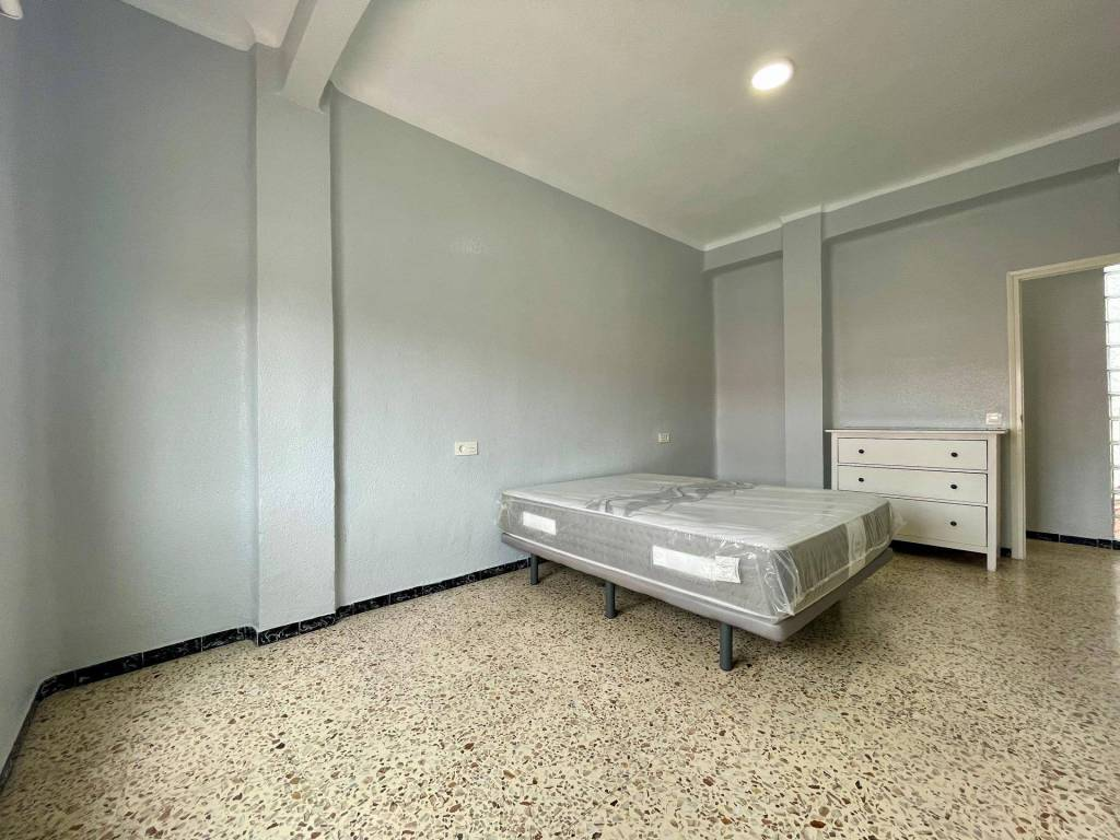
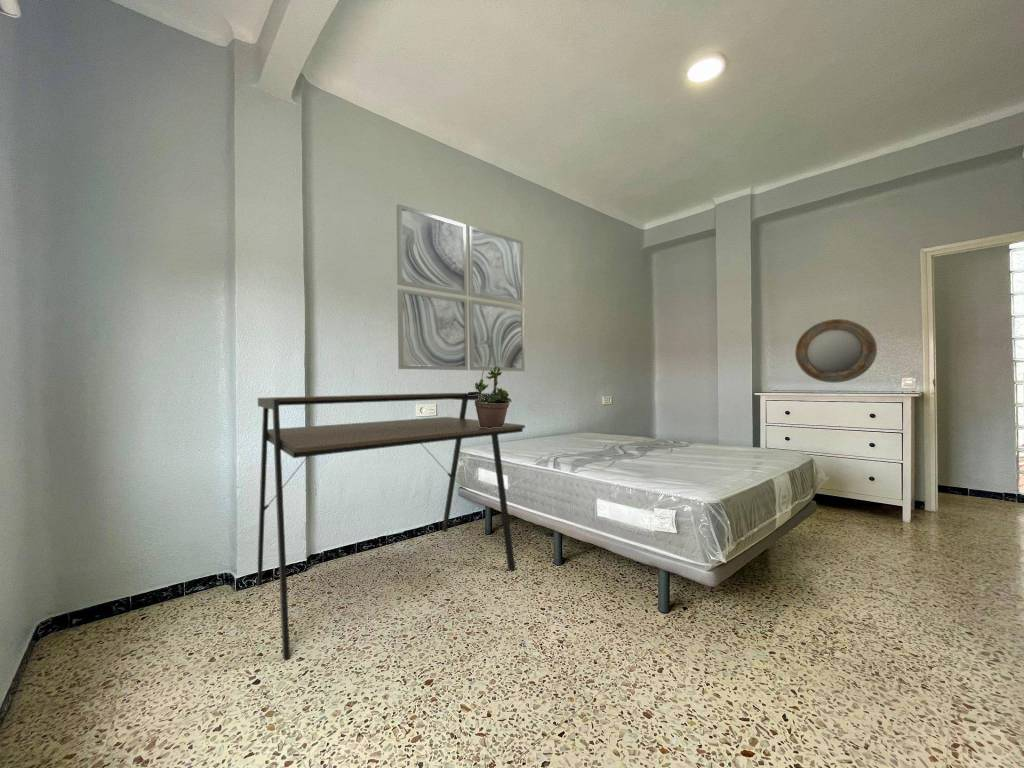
+ potted plant (493, 392)
+ wall art (466, 299)
+ home mirror (833, 351)
+ desk (385, 447)
